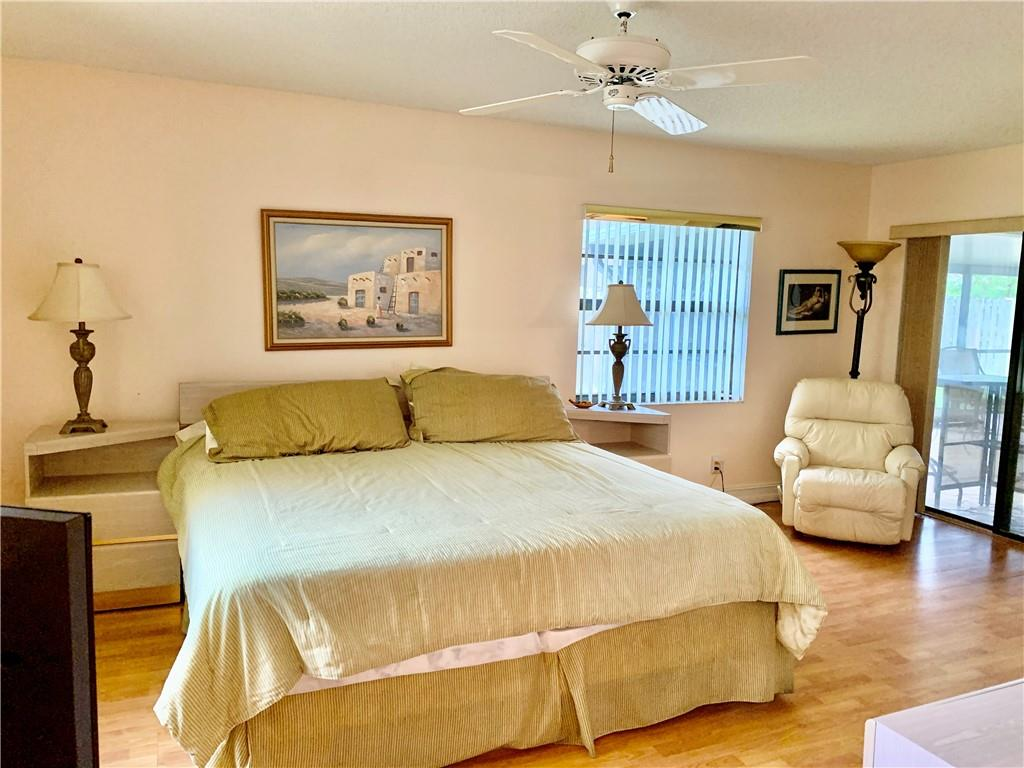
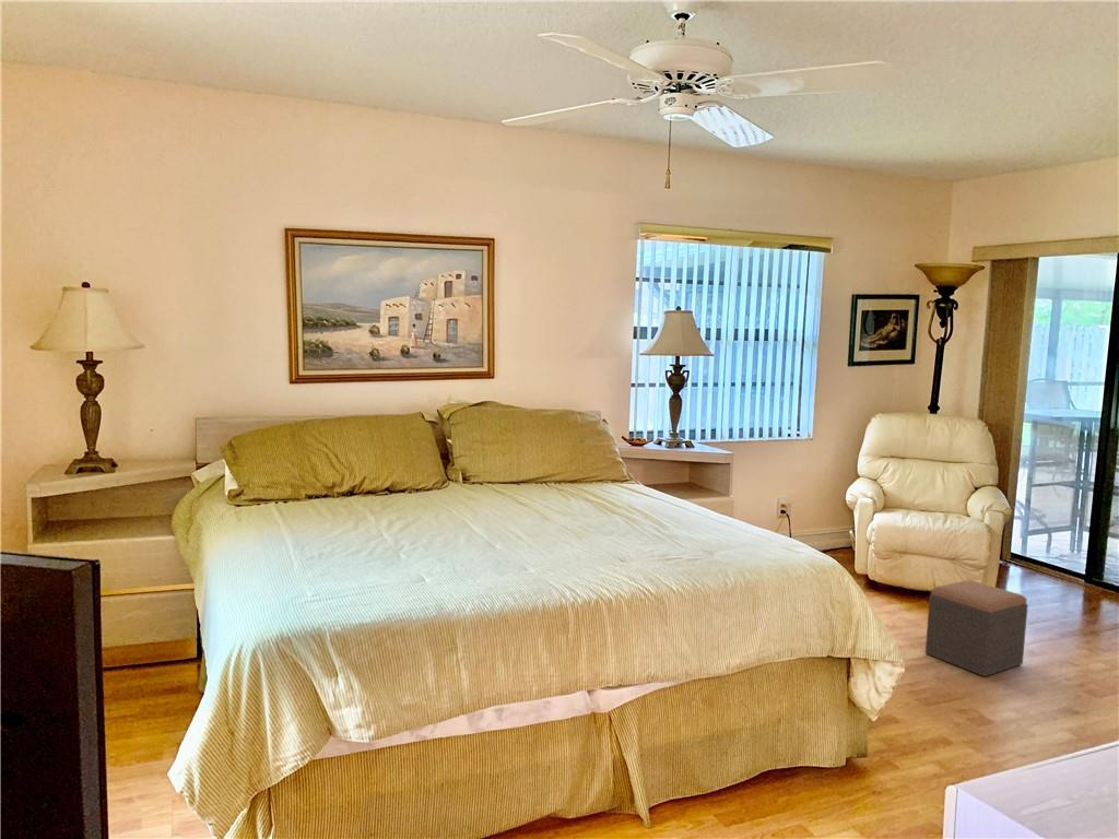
+ footstool (976, 624)
